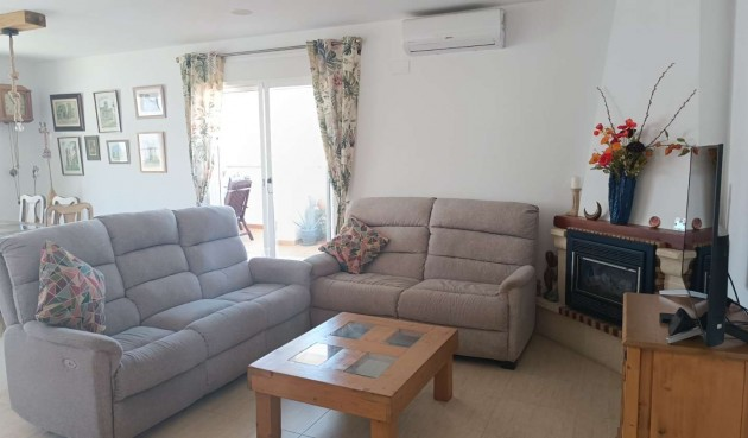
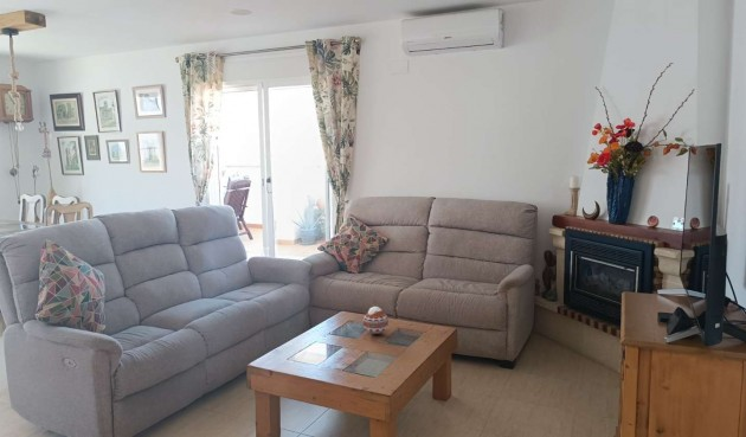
+ decorative ball (375, 320)
